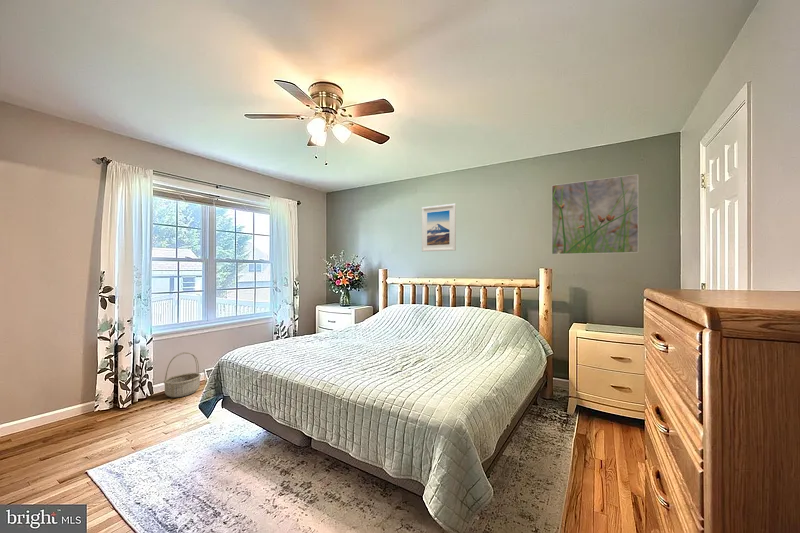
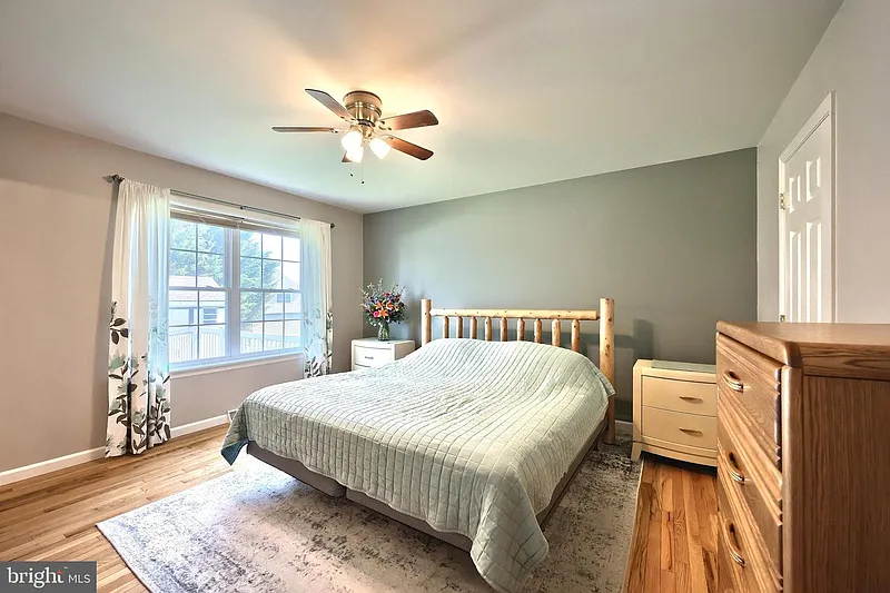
- basket (182, 374)
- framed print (438, 228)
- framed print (592, 217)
